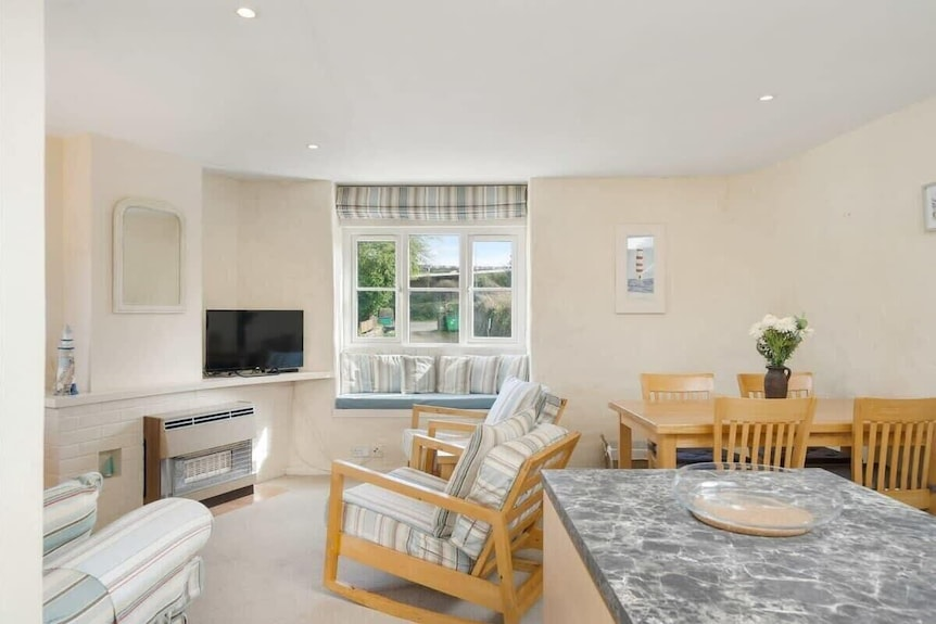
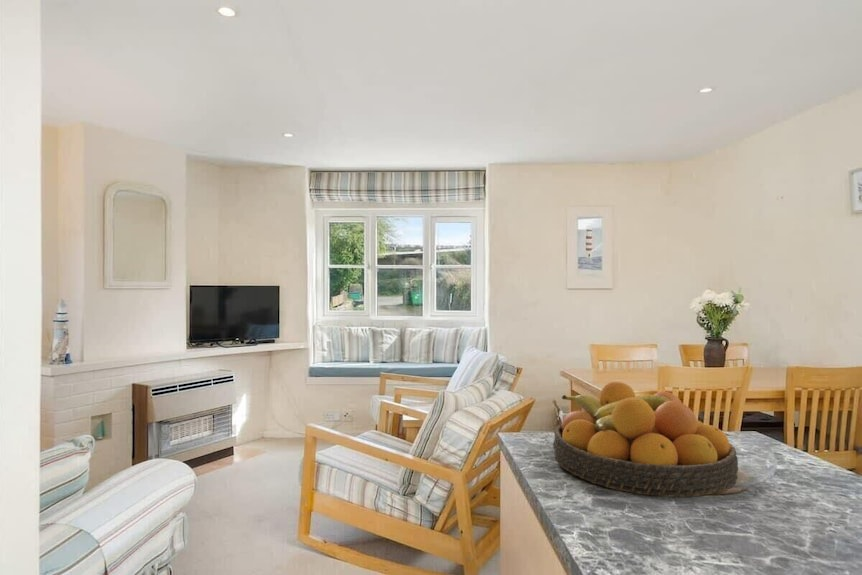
+ fruit bowl (640, 427)
